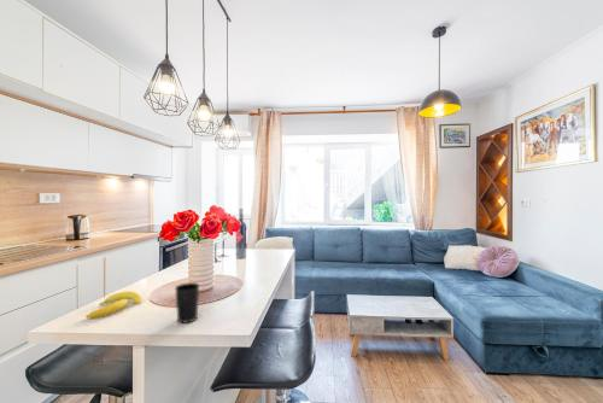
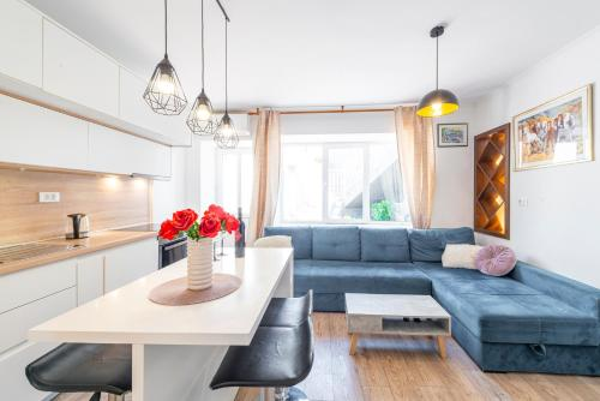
- cup (187, 302)
- banana (113, 303)
